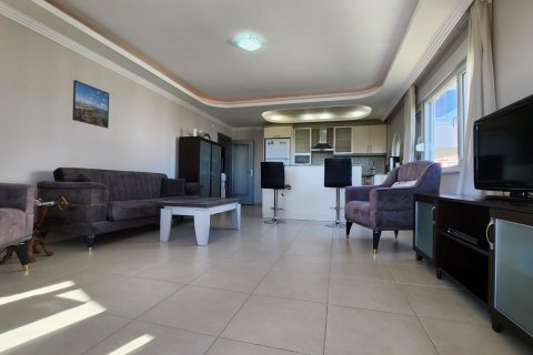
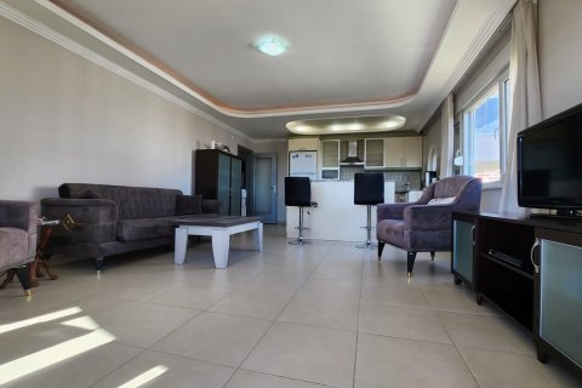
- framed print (91, 105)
